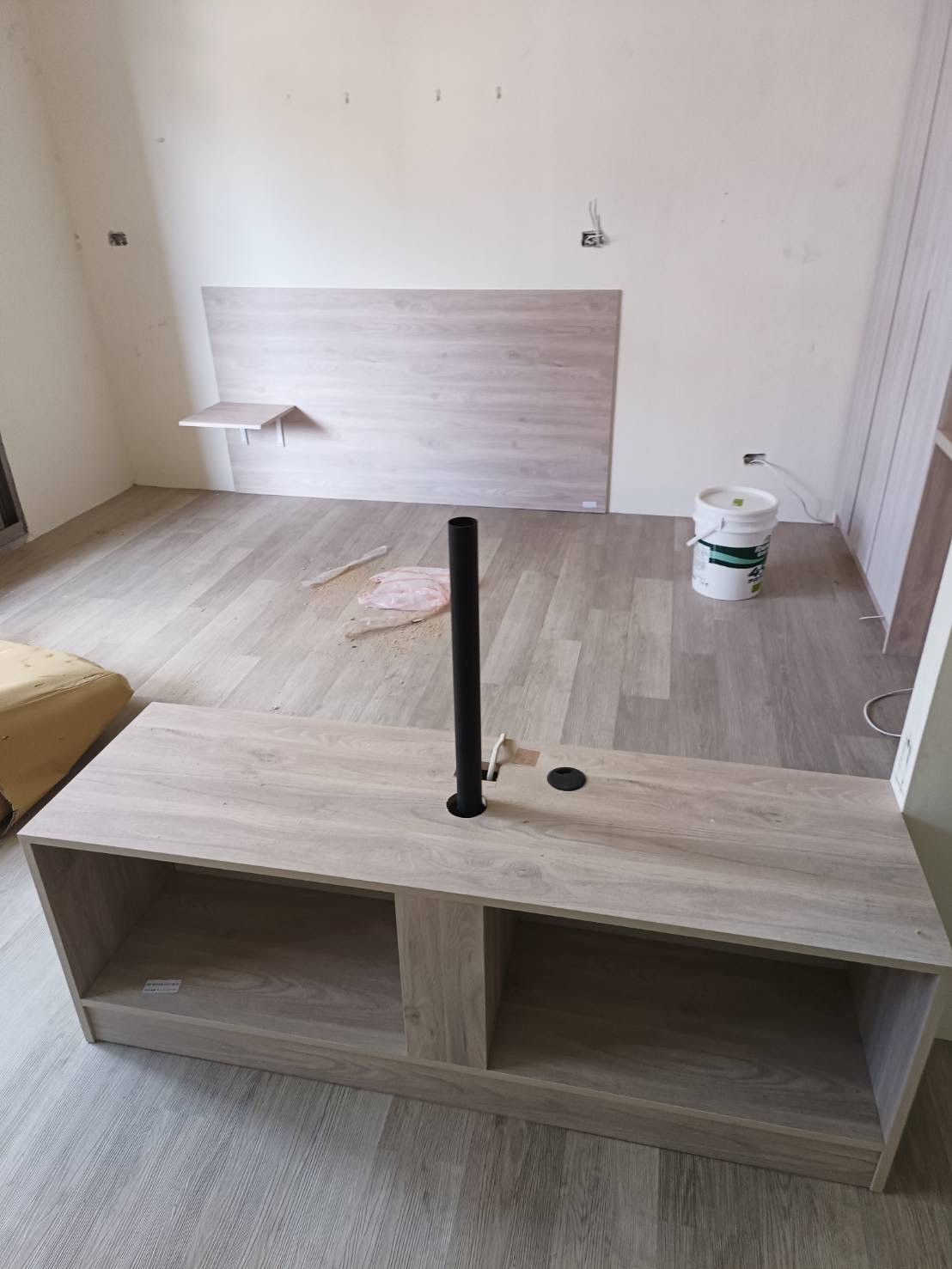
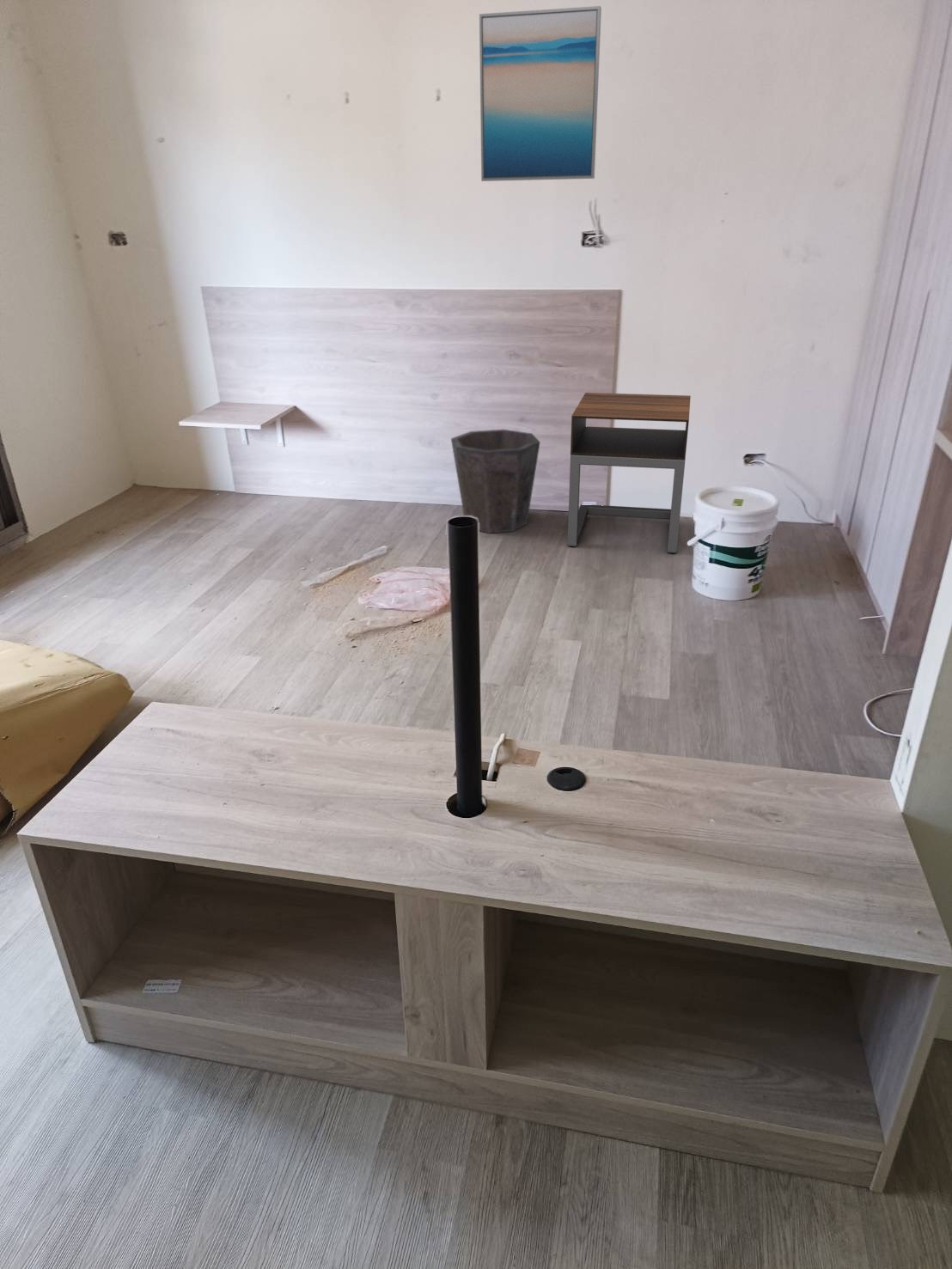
+ nightstand (629, 466)
+ waste bin (495, 482)
+ wall art (538, 98)
